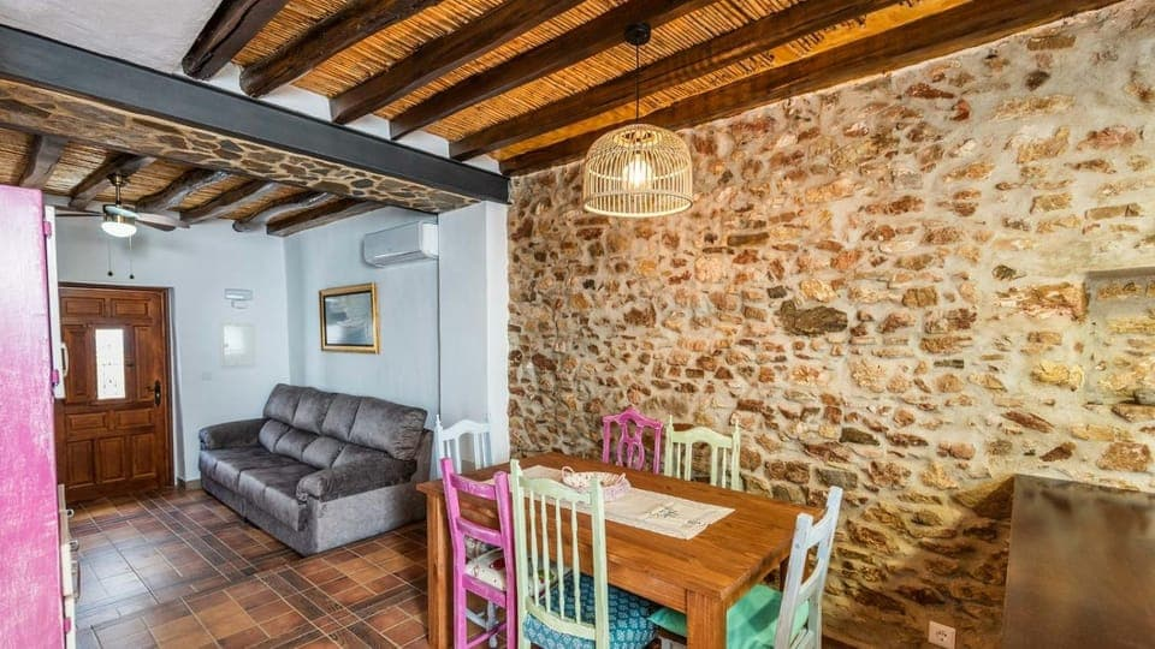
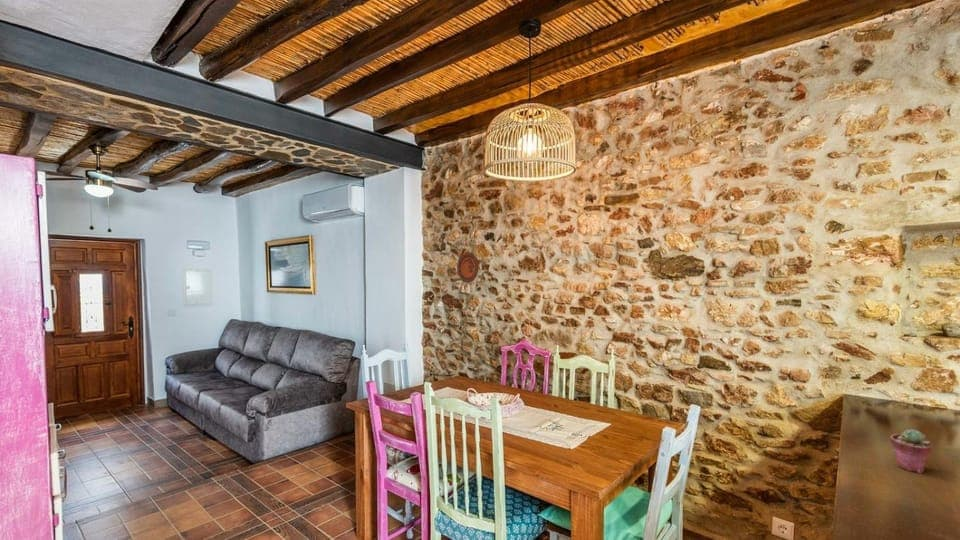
+ decorative plate (468, 267)
+ potted succulent (910, 448)
